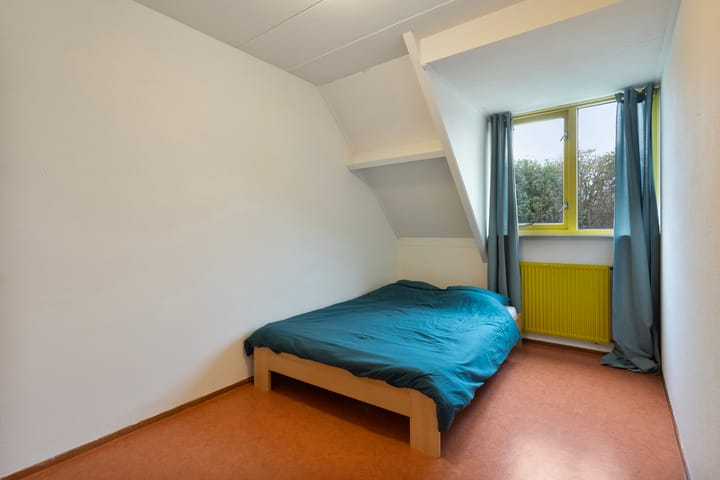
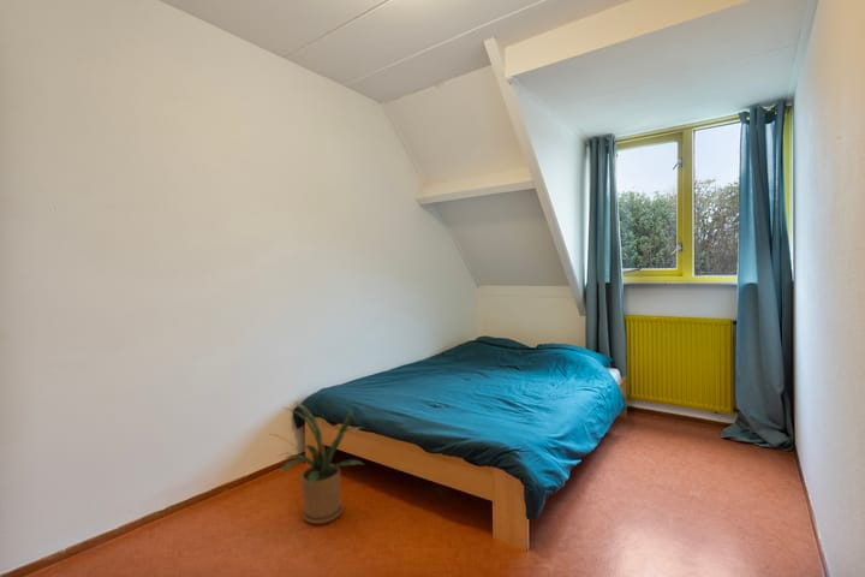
+ house plant (315, 463)
